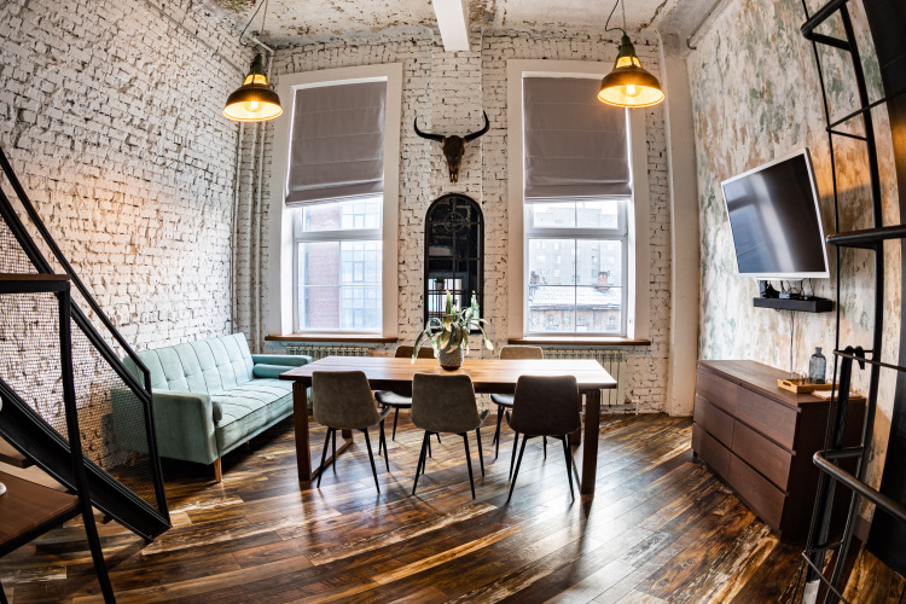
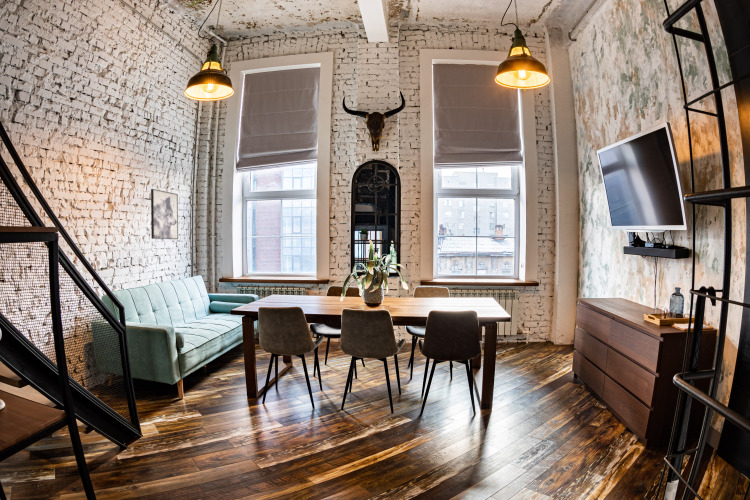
+ wall art (165, 215)
